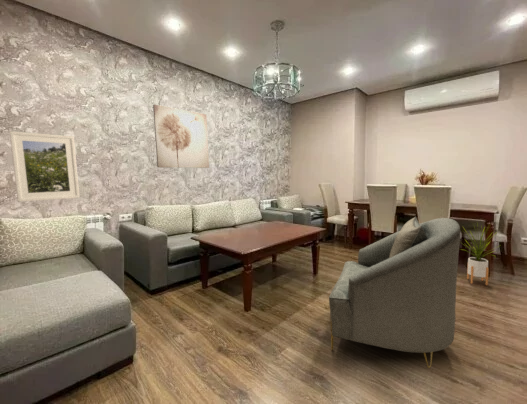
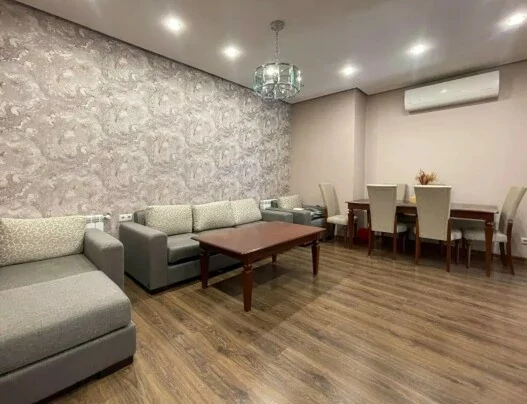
- wall art (183, 139)
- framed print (47, 167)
- house plant (477, 252)
- armchair (391, 277)
